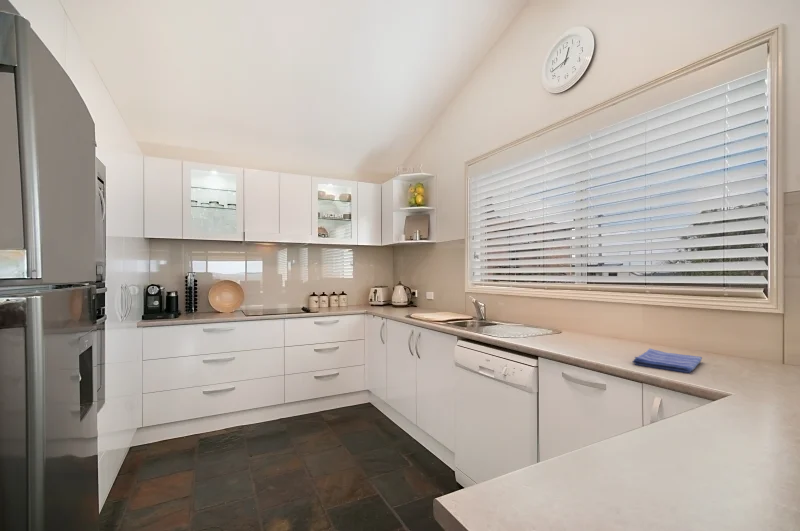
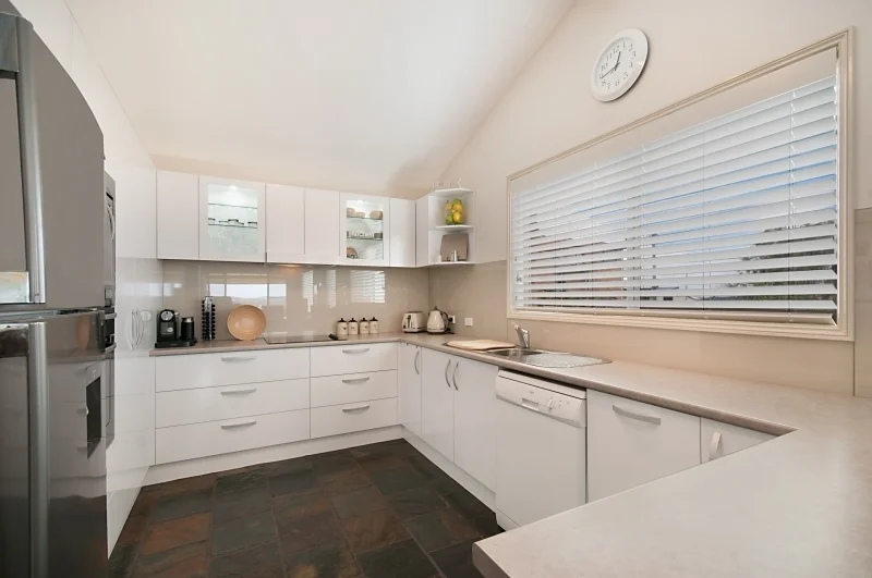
- dish towel (667, 359)
